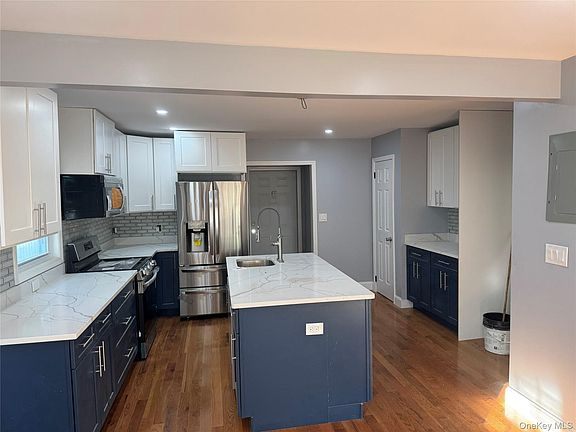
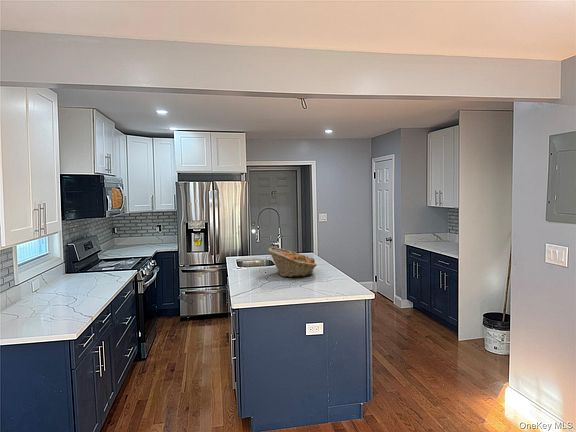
+ fruit basket (292, 260)
